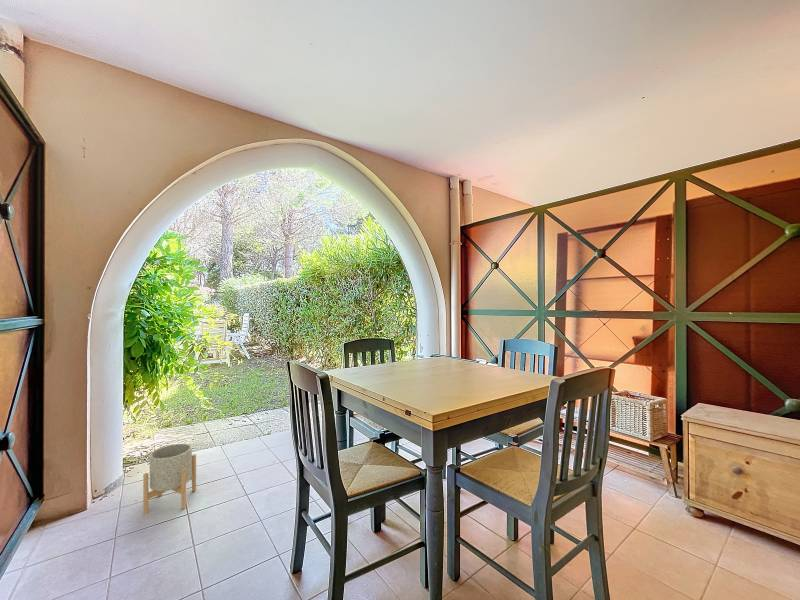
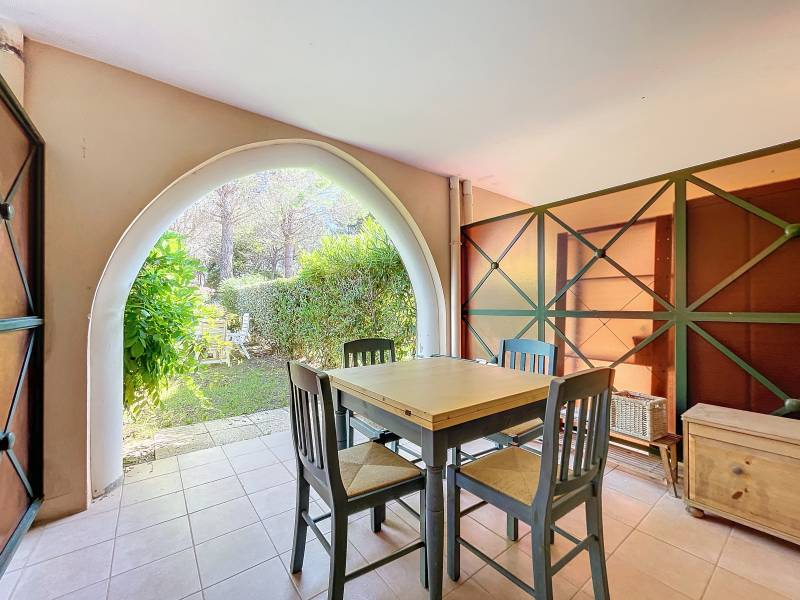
- planter (171, 476)
